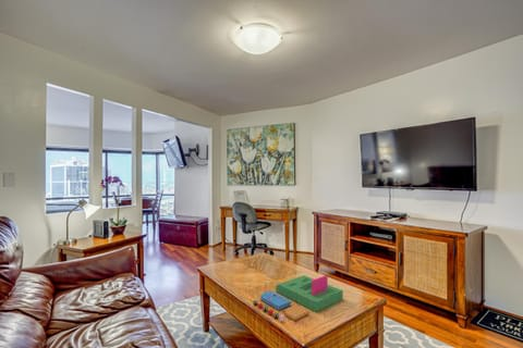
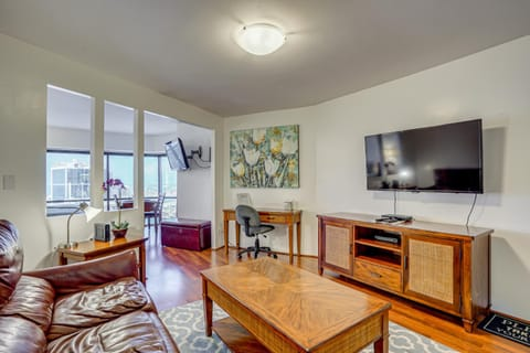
- board game (295, 288)
